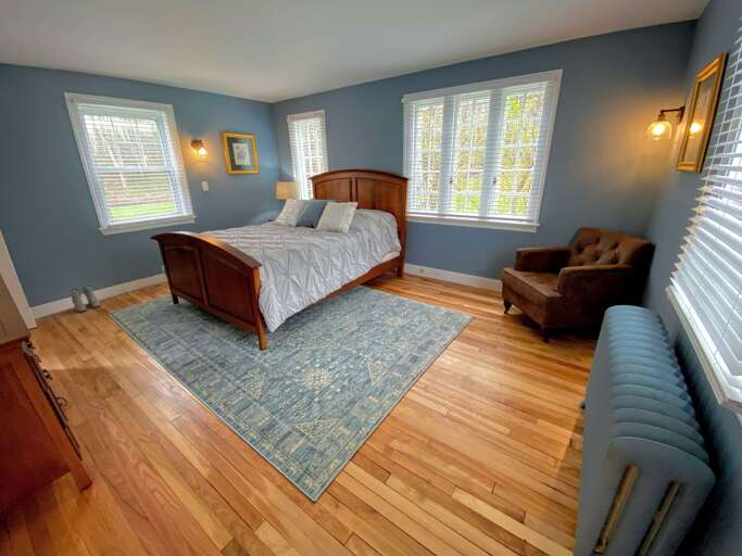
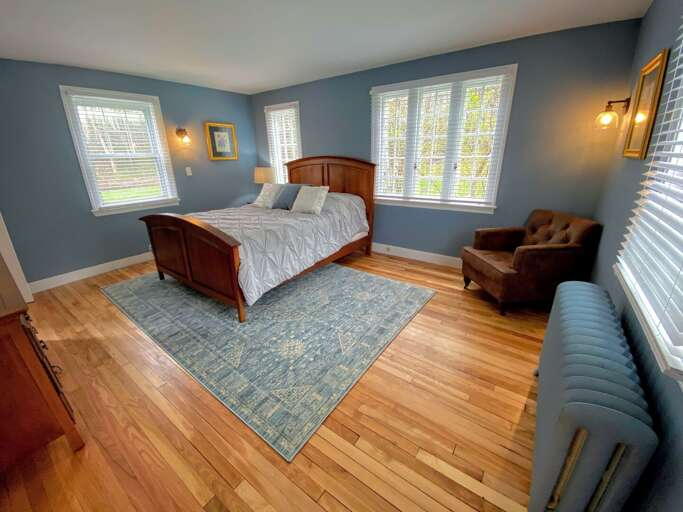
- boots (87, 298)
